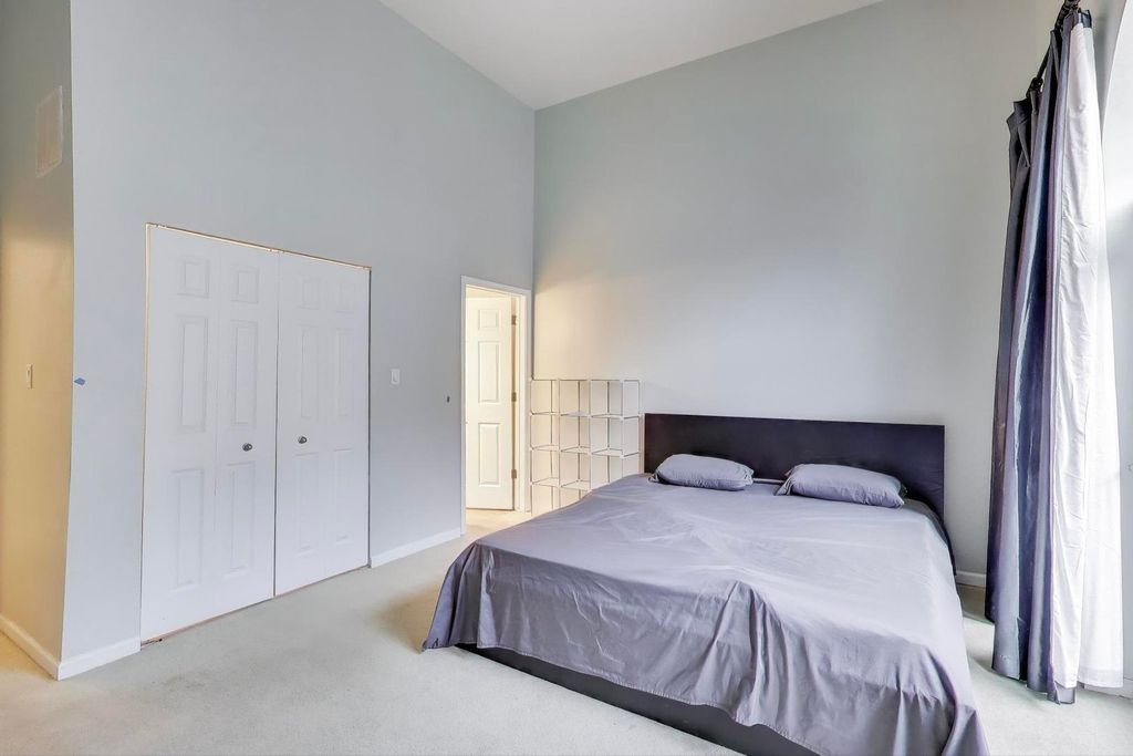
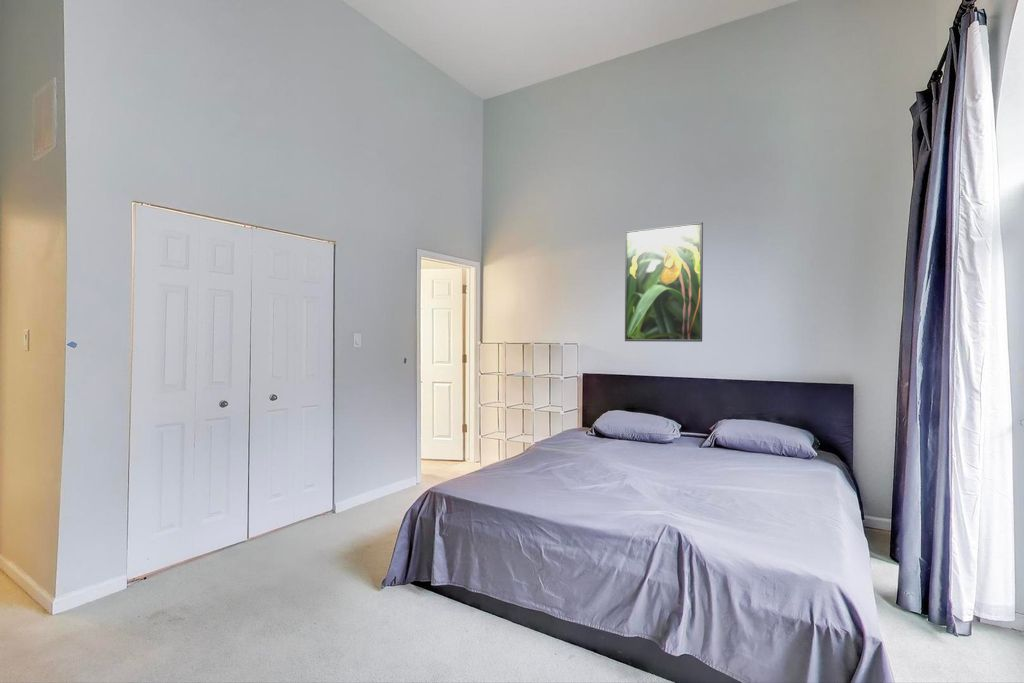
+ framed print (662, 284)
